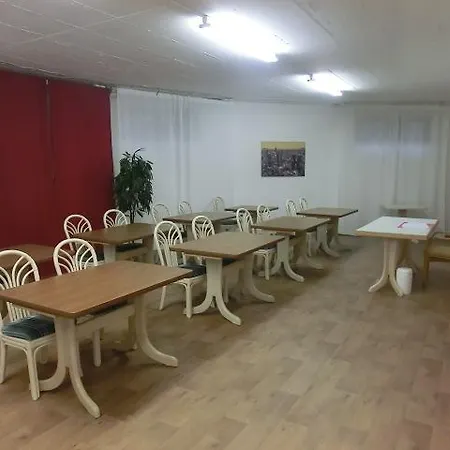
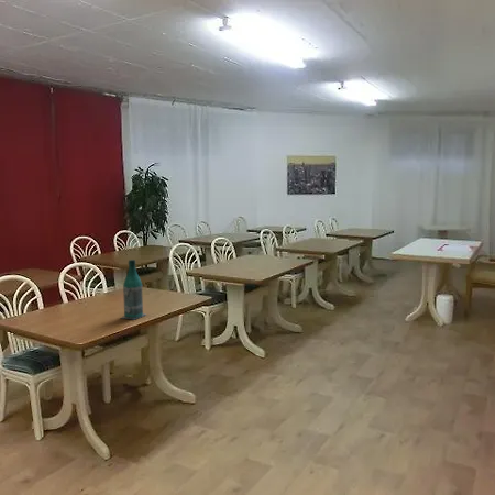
+ bottle (132, 288)
